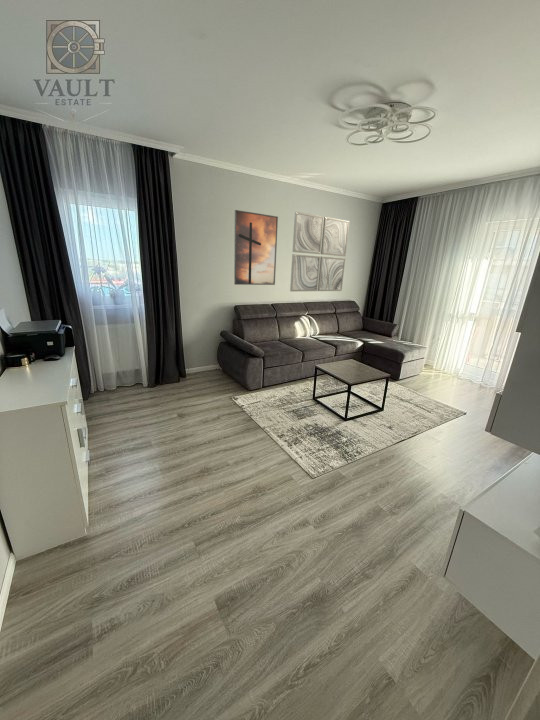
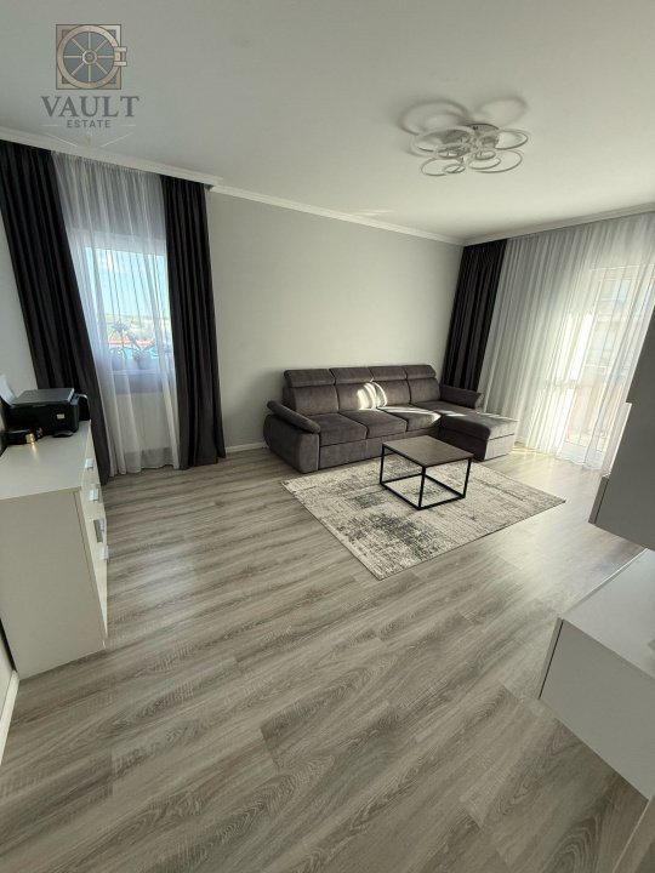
- wall art (321, 256)
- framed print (256, 250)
